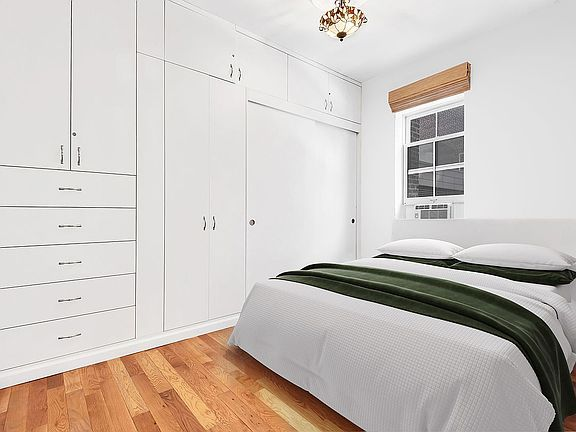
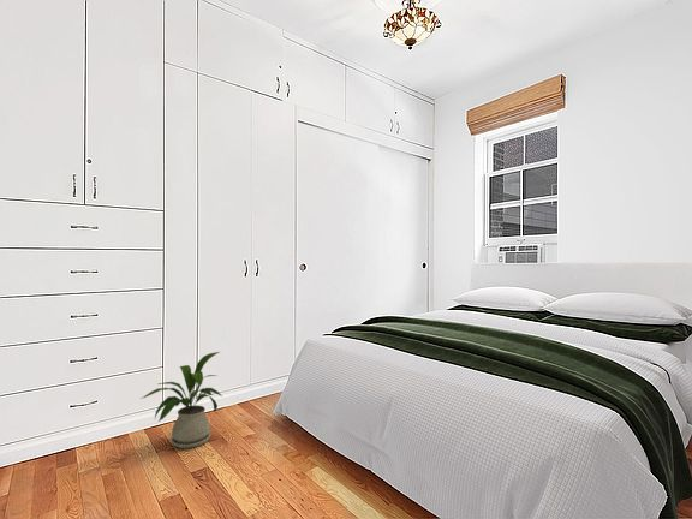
+ house plant (181, 400)
